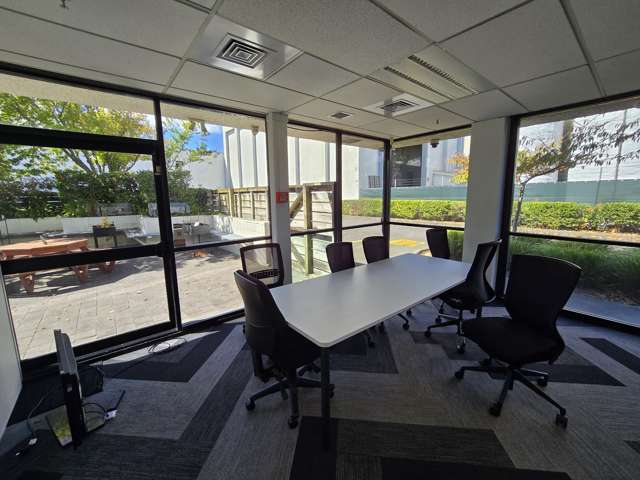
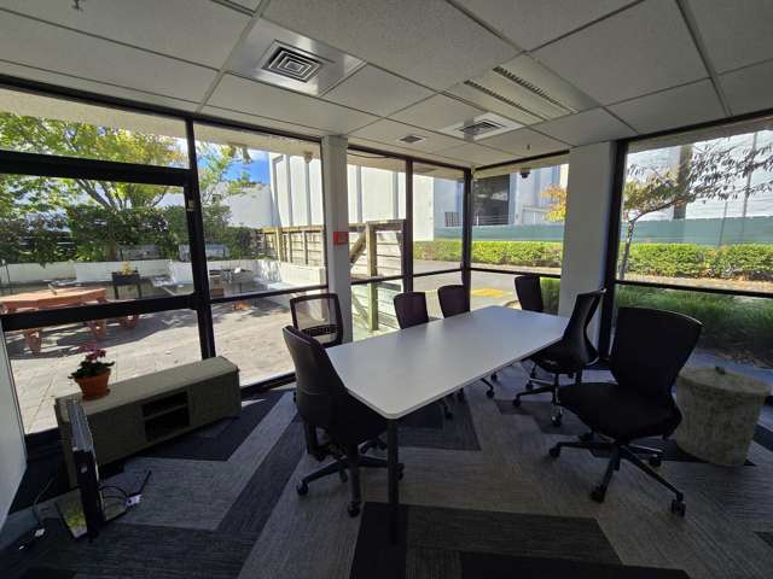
+ bench (161, 408)
+ potted plant (93, 369)
+ trash can (714, 408)
